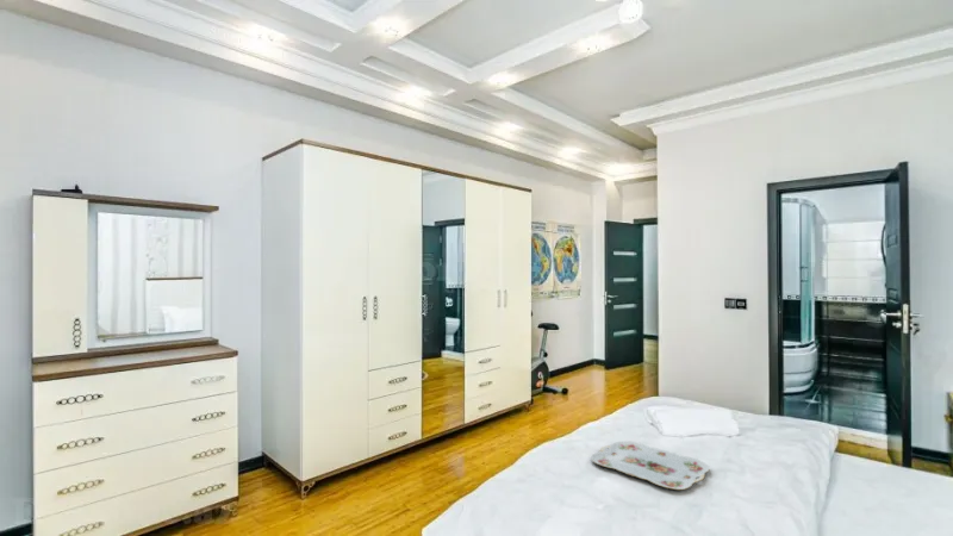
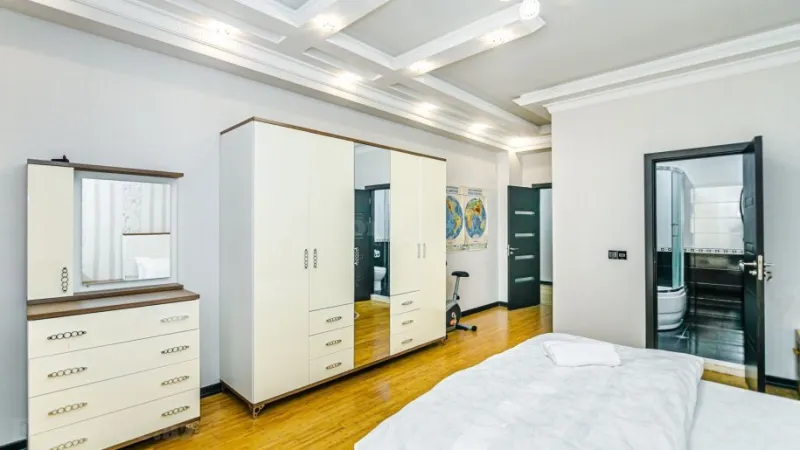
- serving tray (648, 463)
